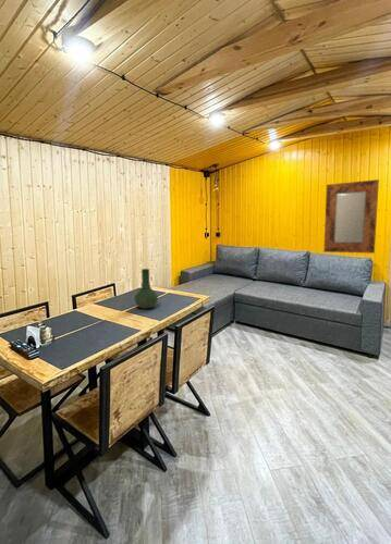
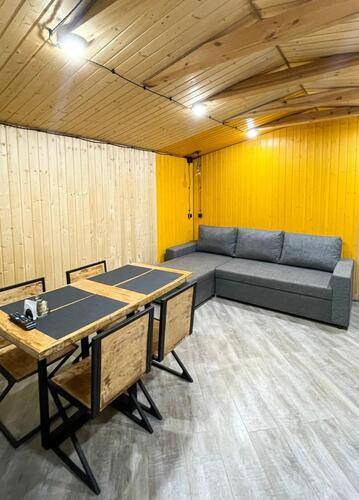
- home mirror (350, 218)
- vase (146, 287)
